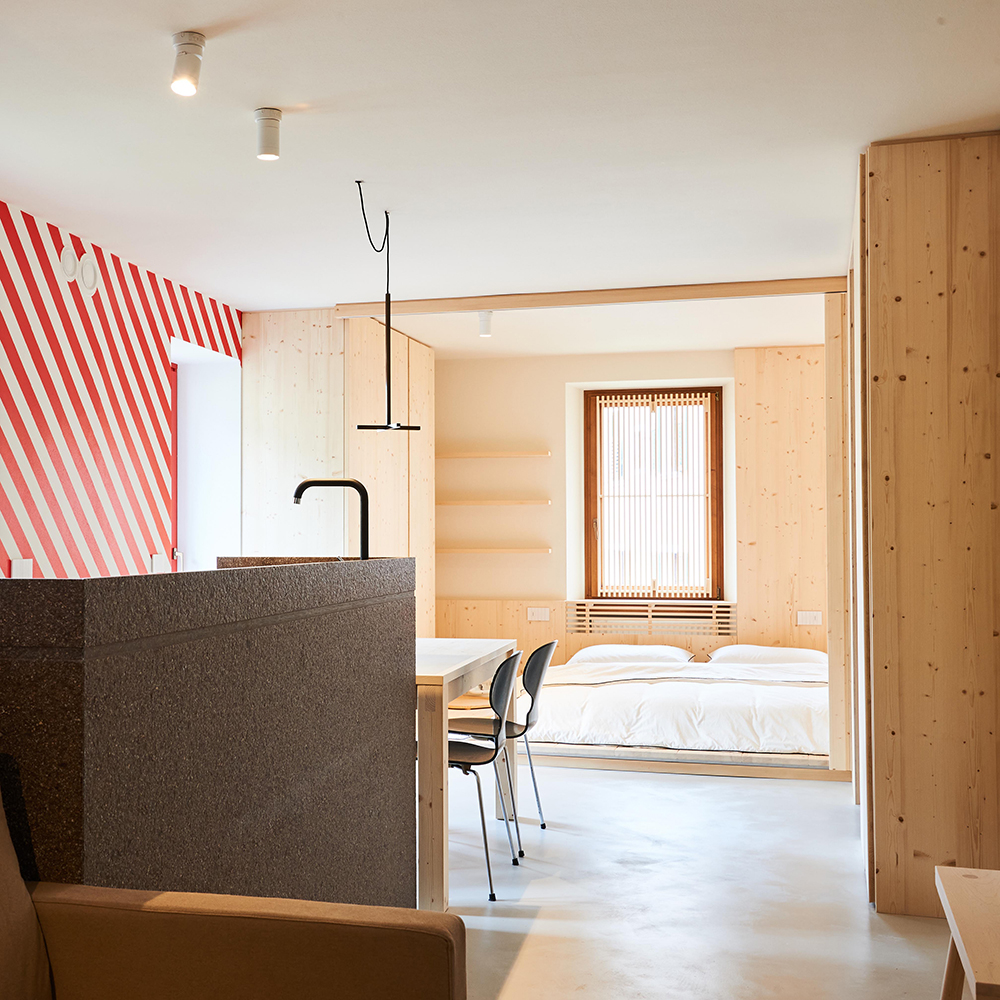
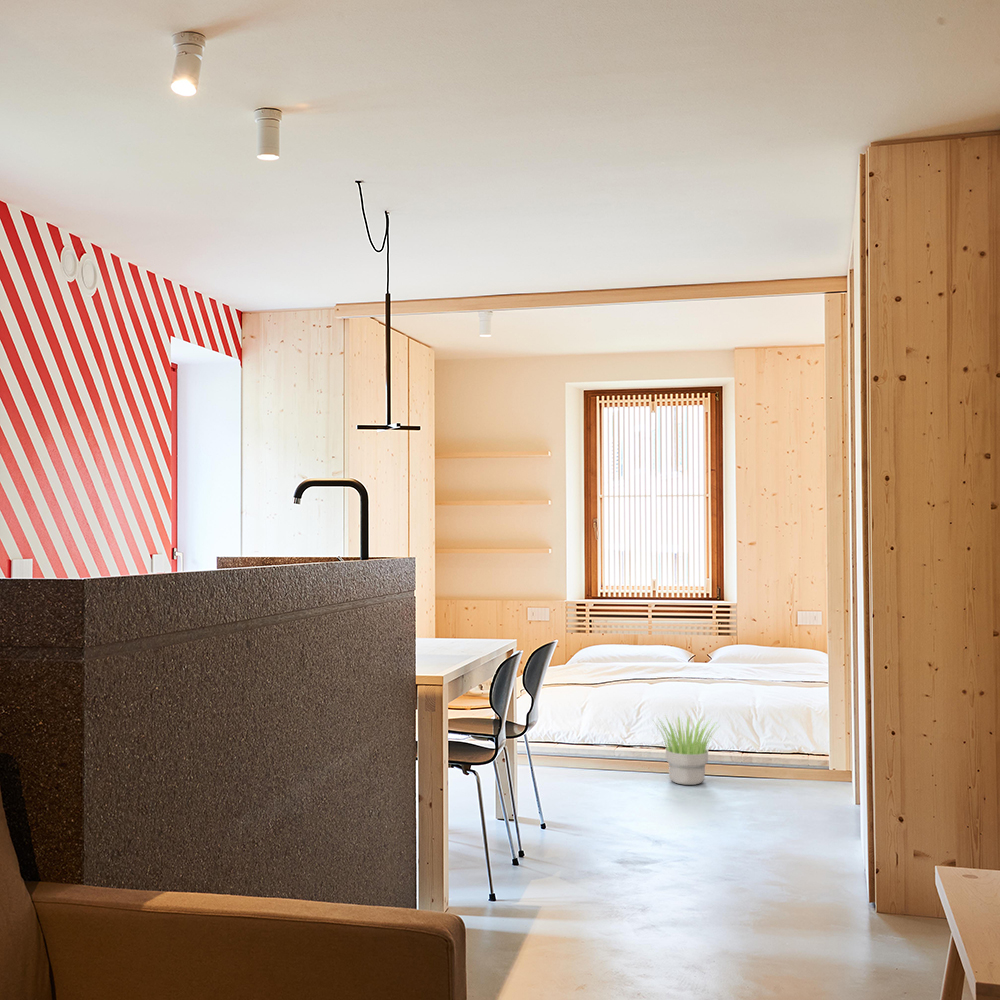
+ potted plant (686, 751)
